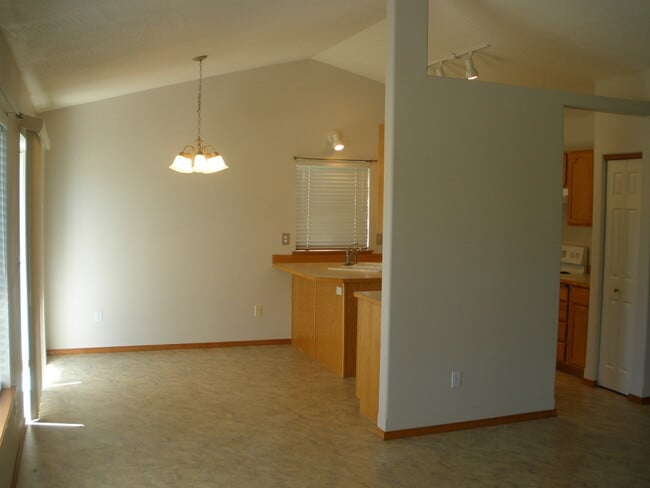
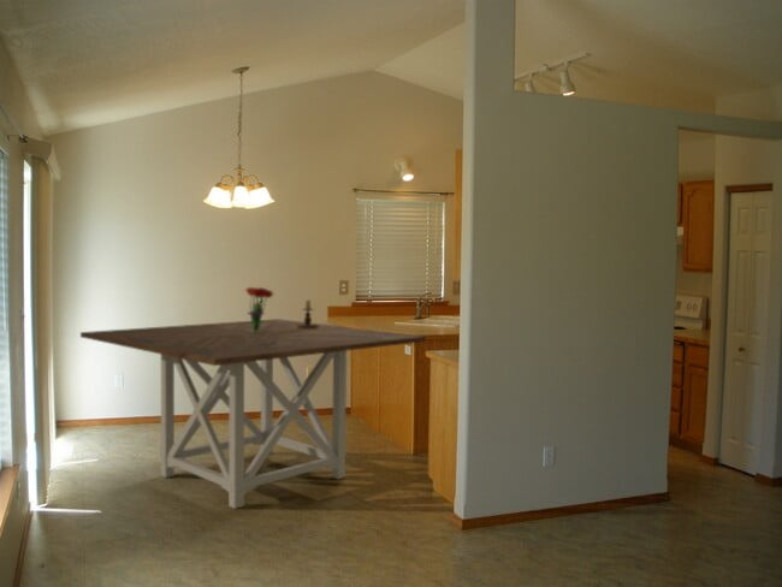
+ bouquet (257, 309)
+ candlestick (307, 313)
+ dining table (261, 405)
